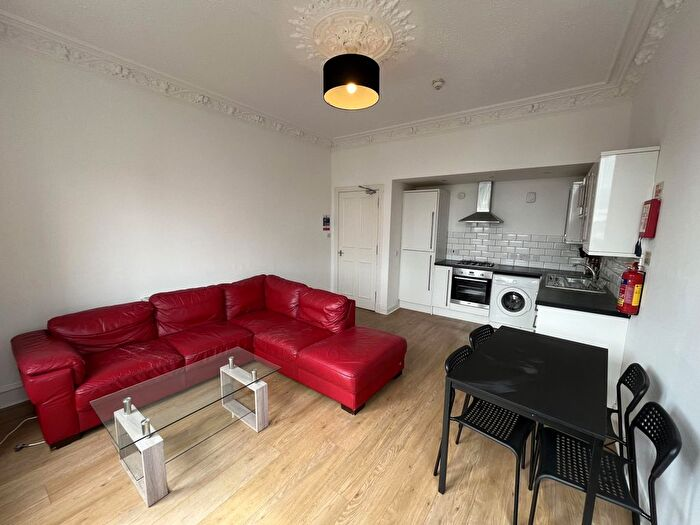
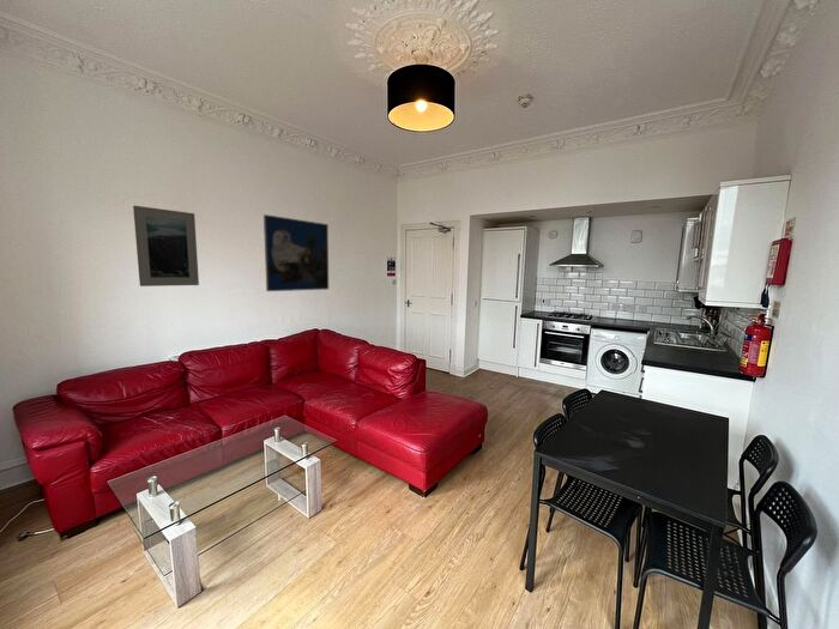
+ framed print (298, 255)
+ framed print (168, 248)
